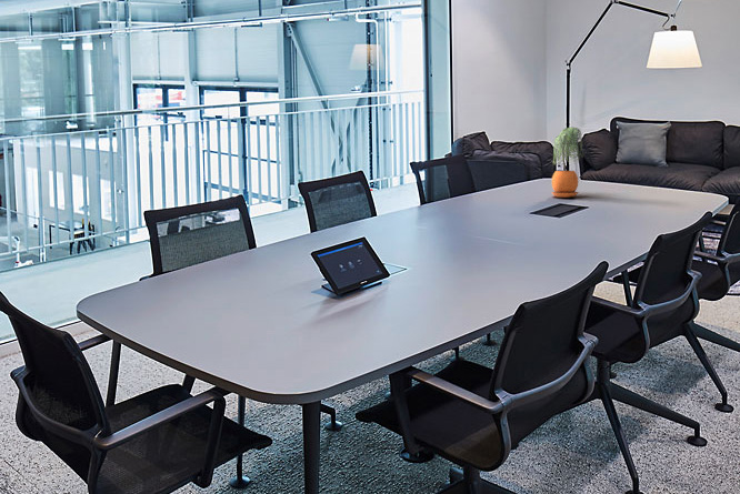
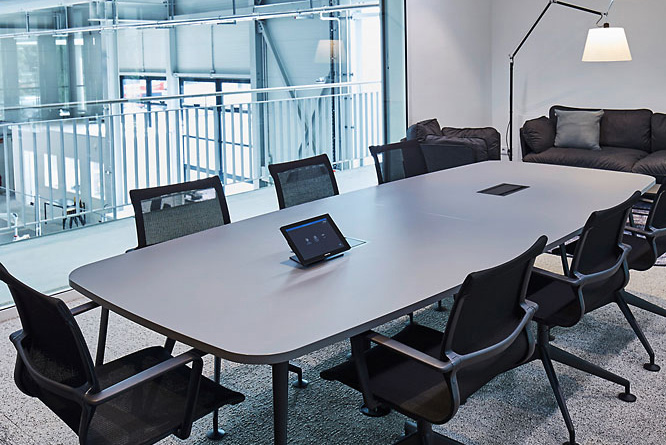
- potted plant (568, 161)
